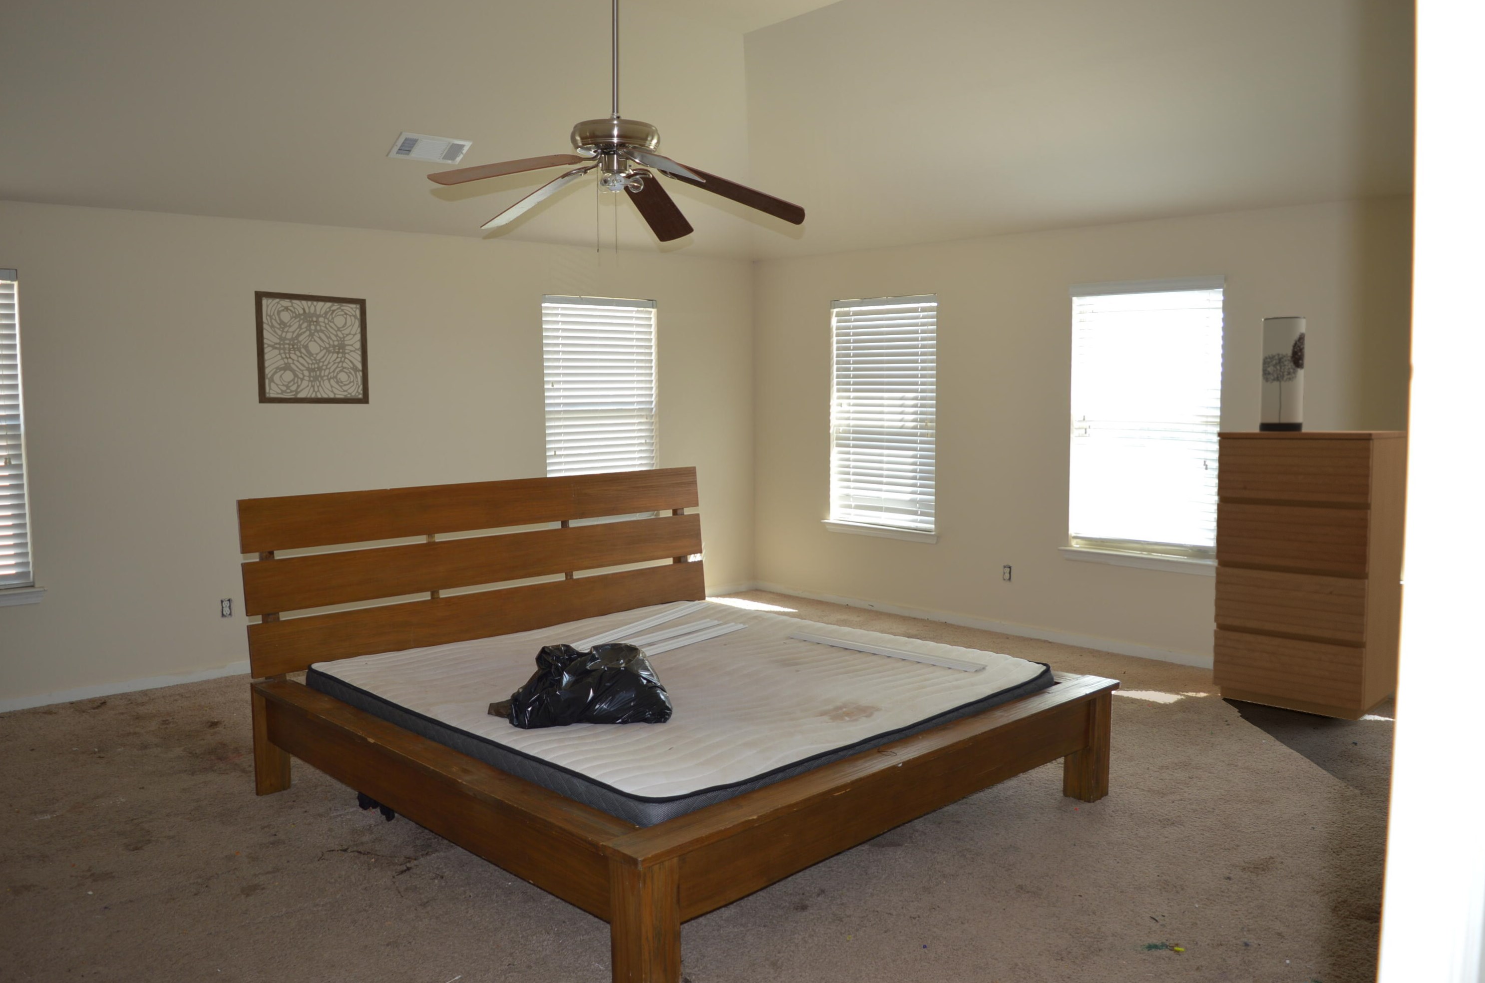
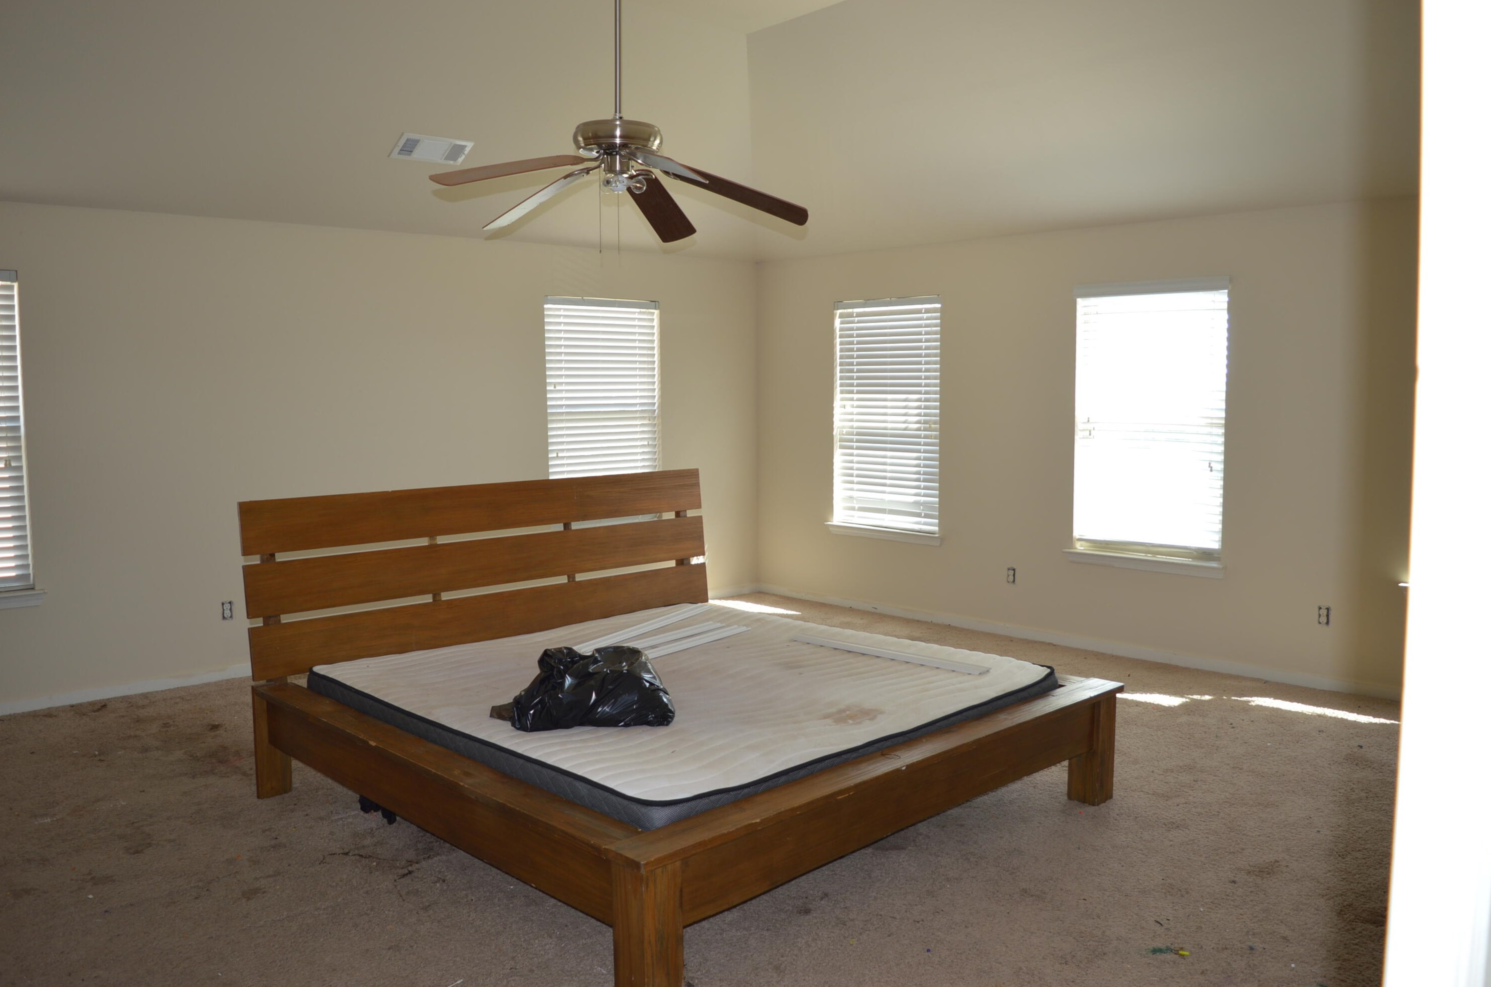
- table lamp (1282, 374)
- dresser (1307, 566)
- wall art (309, 350)
